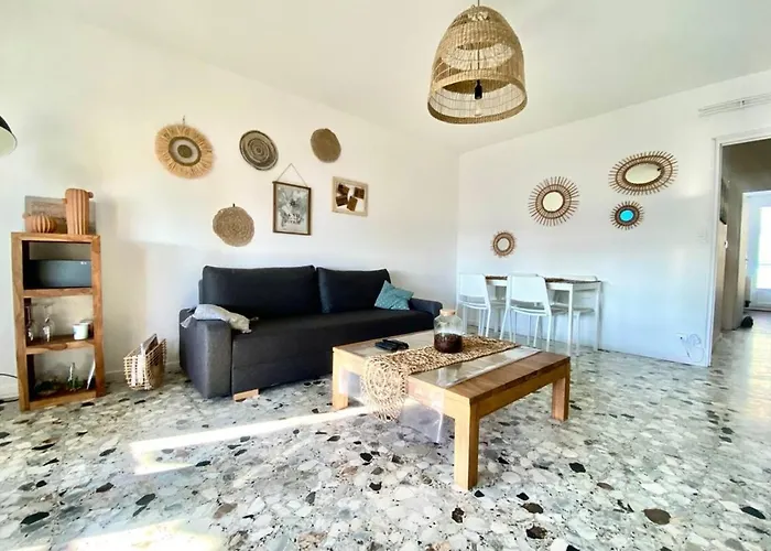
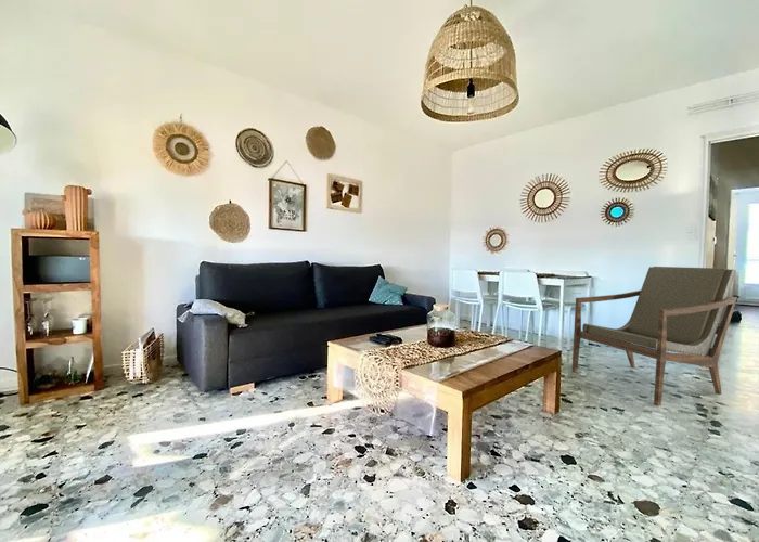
+ armchair (651, 324)
